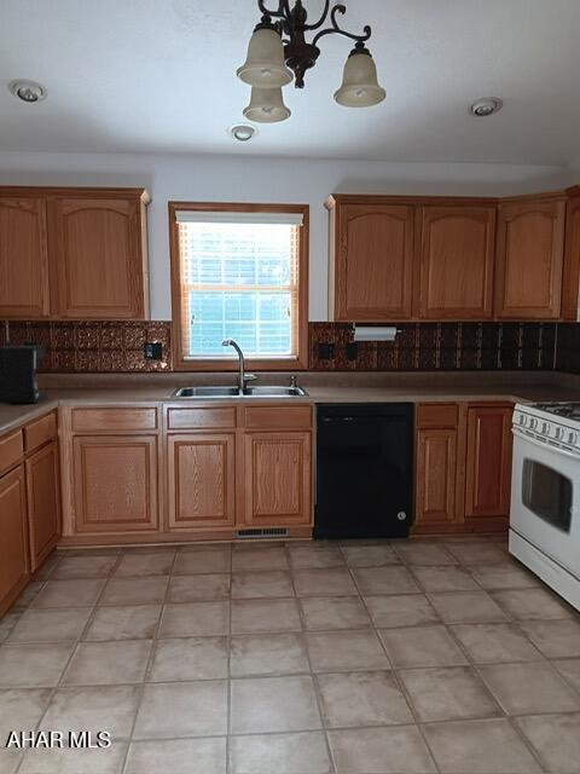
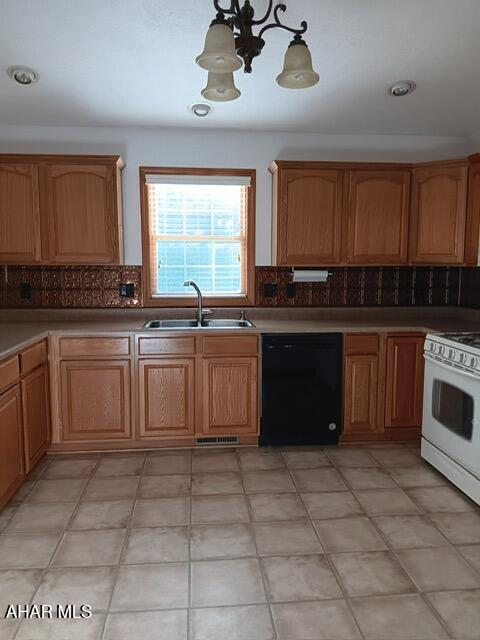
- coffee maker (23, 372)
